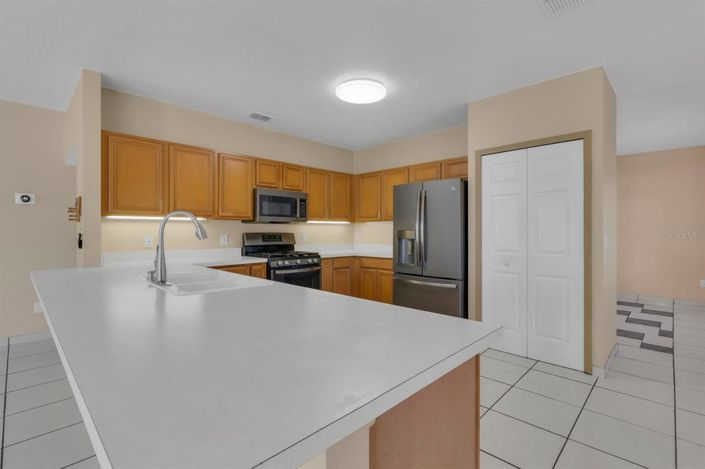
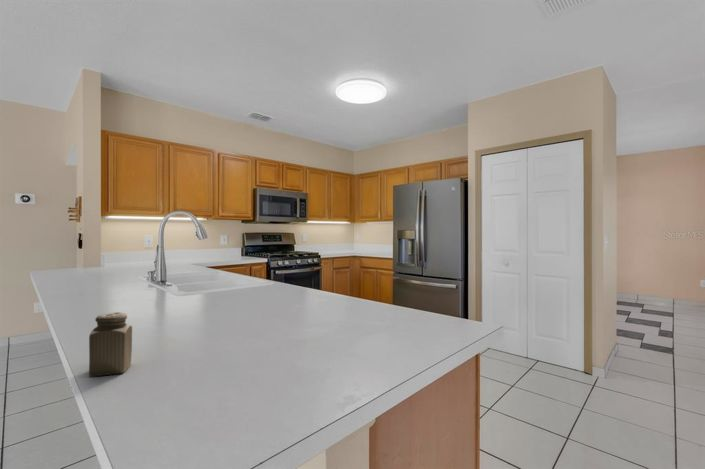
+ salt shaker (111, 341)
